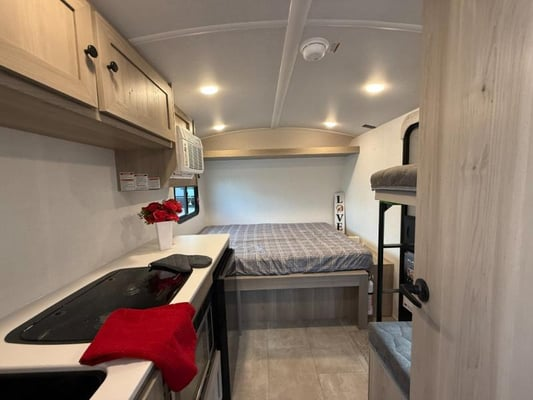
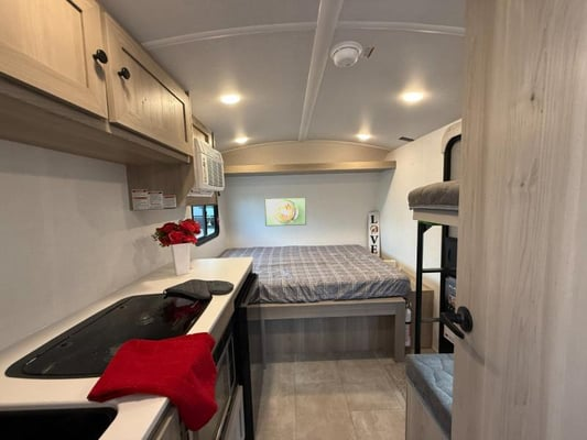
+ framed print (285, 211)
